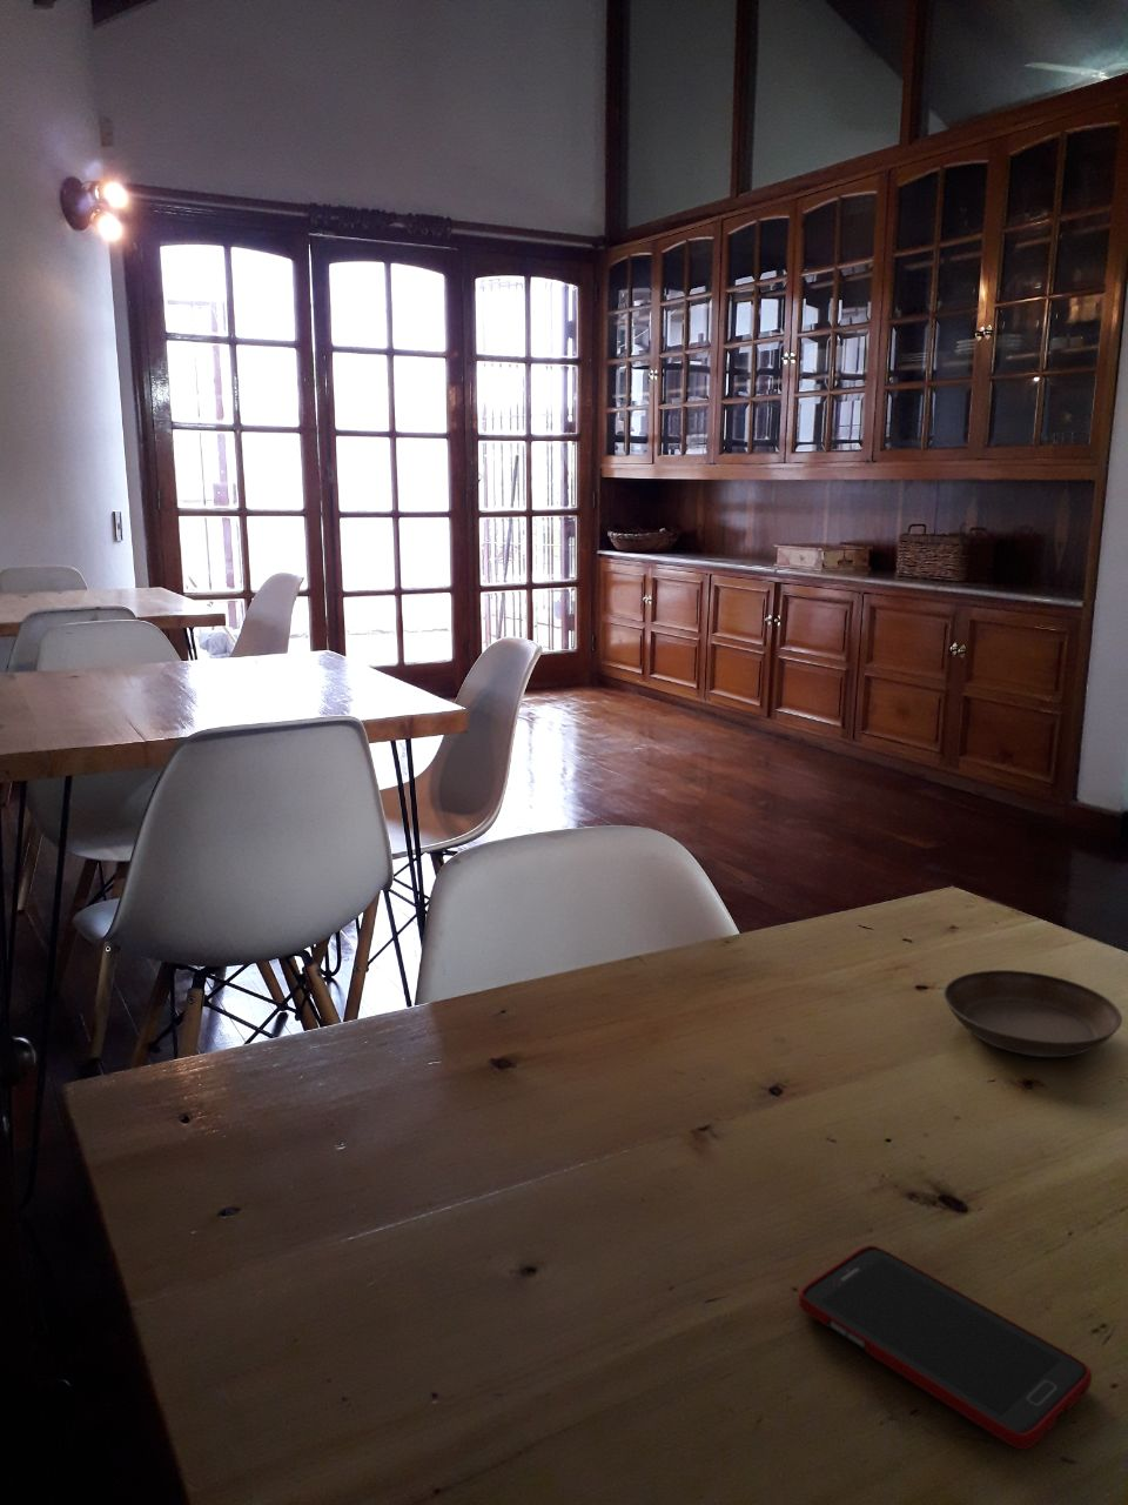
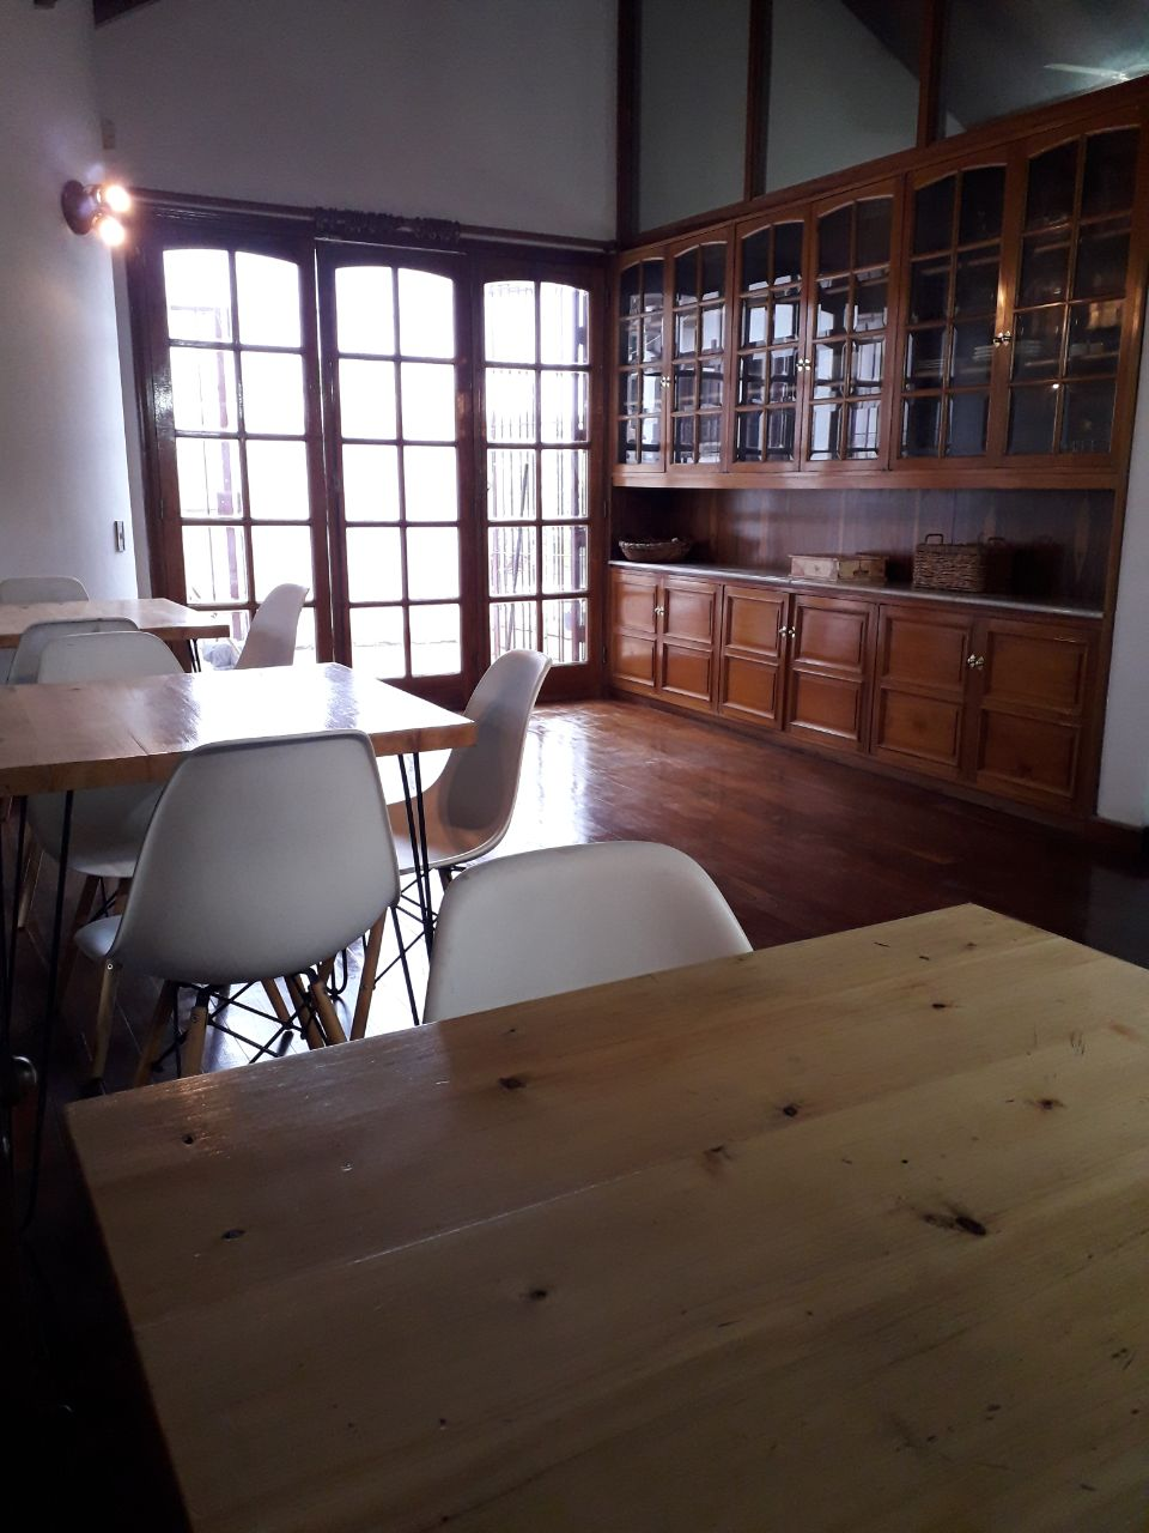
- saucer (1030, 1016)
- cell phone (937, 1337)
